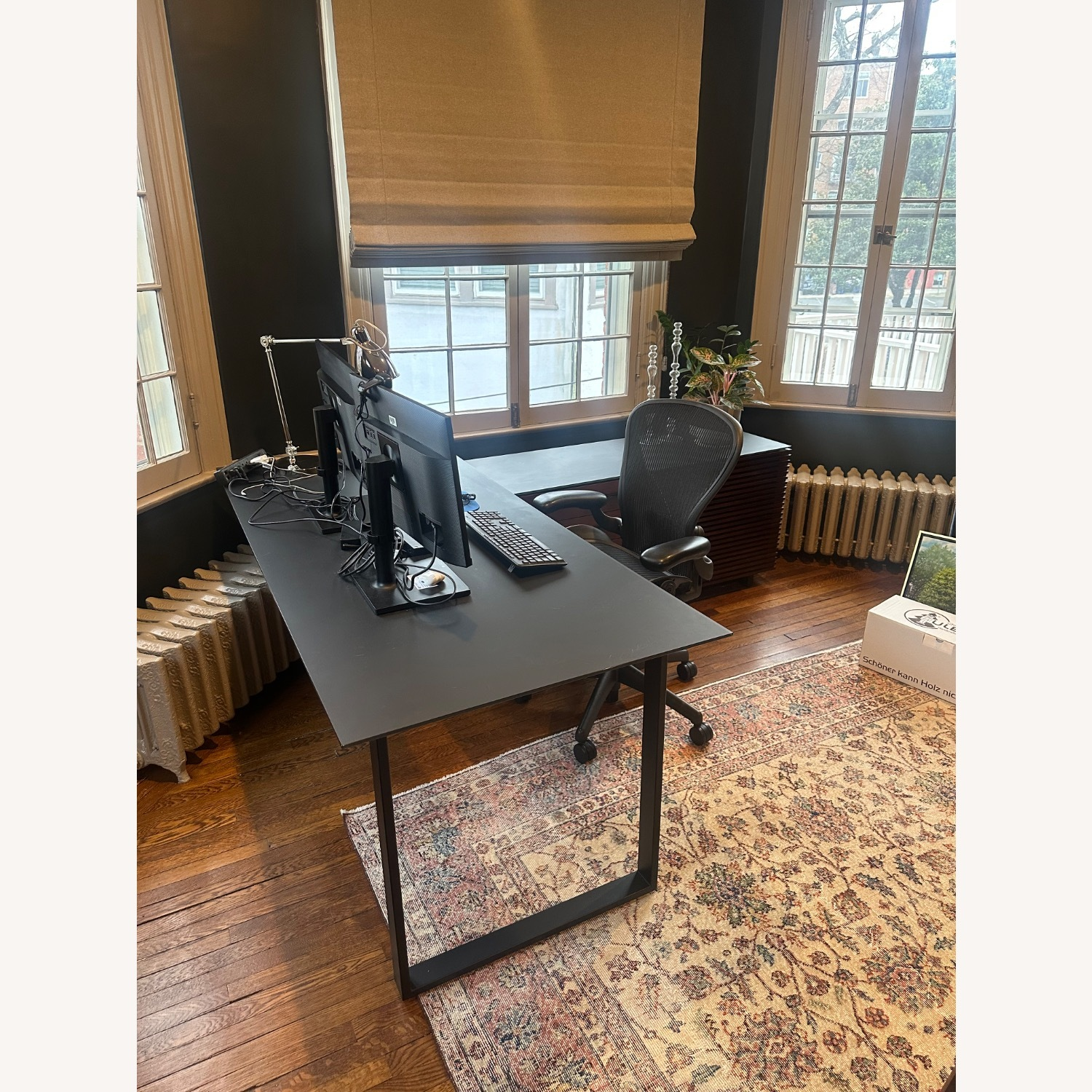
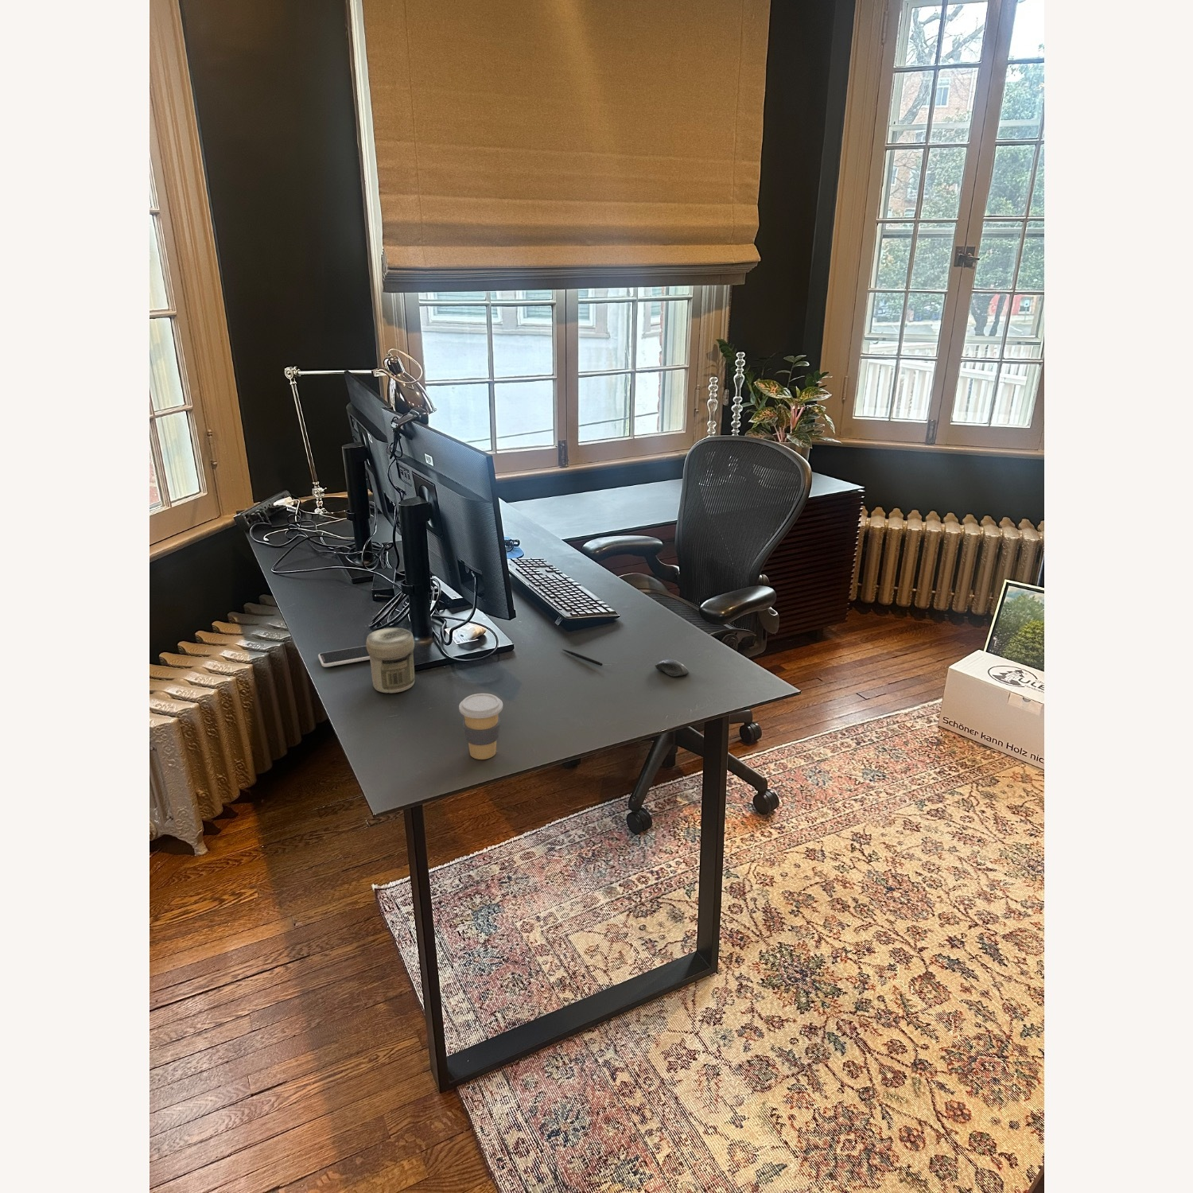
+ smartphone (353, 654)
+ pen (581, 657)
+ jar (391, 660)
+ coffee cup (482, 727)
+ computer mouse (671, 665)
